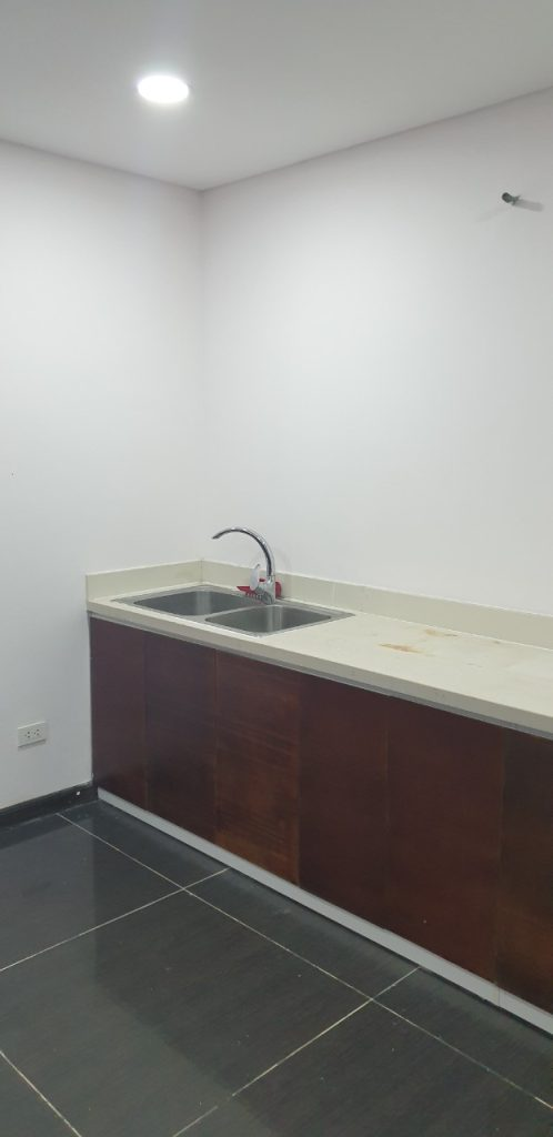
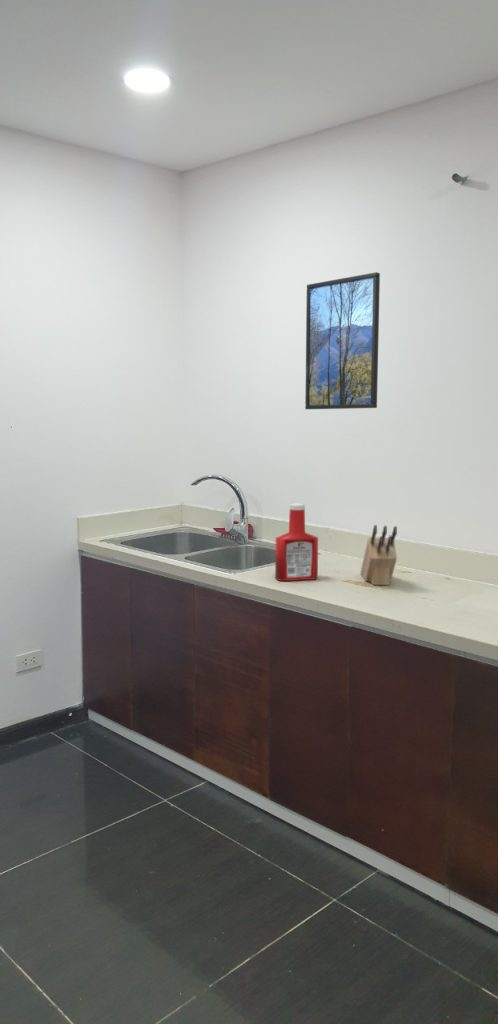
+ knife block (379, 551)
+ soap bottle (296, 541)
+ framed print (340, 344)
